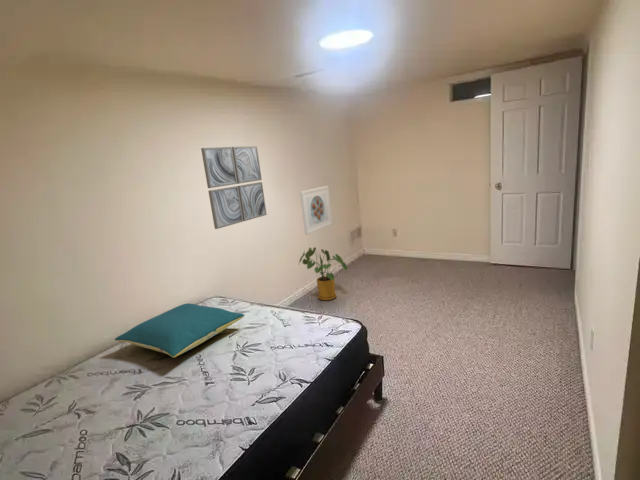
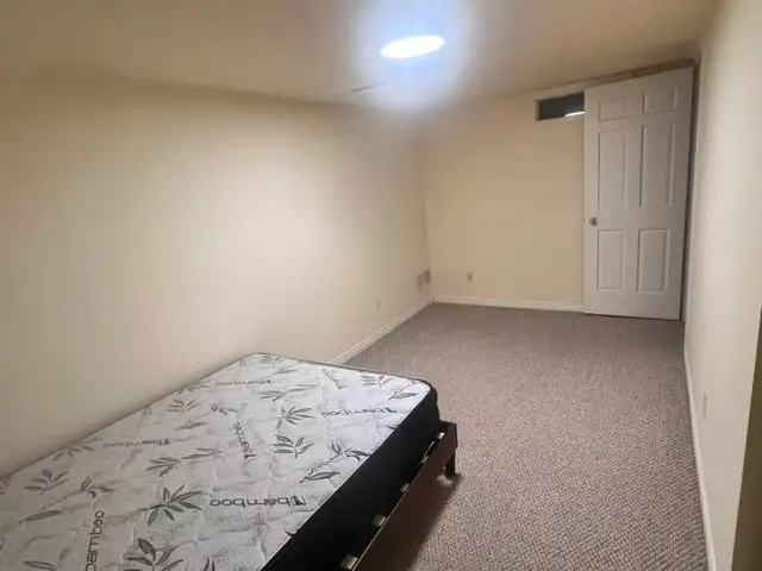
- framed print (317, 209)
- house plant (322, 274)
- wall art (237, 183)
- pillow (182, 326)
